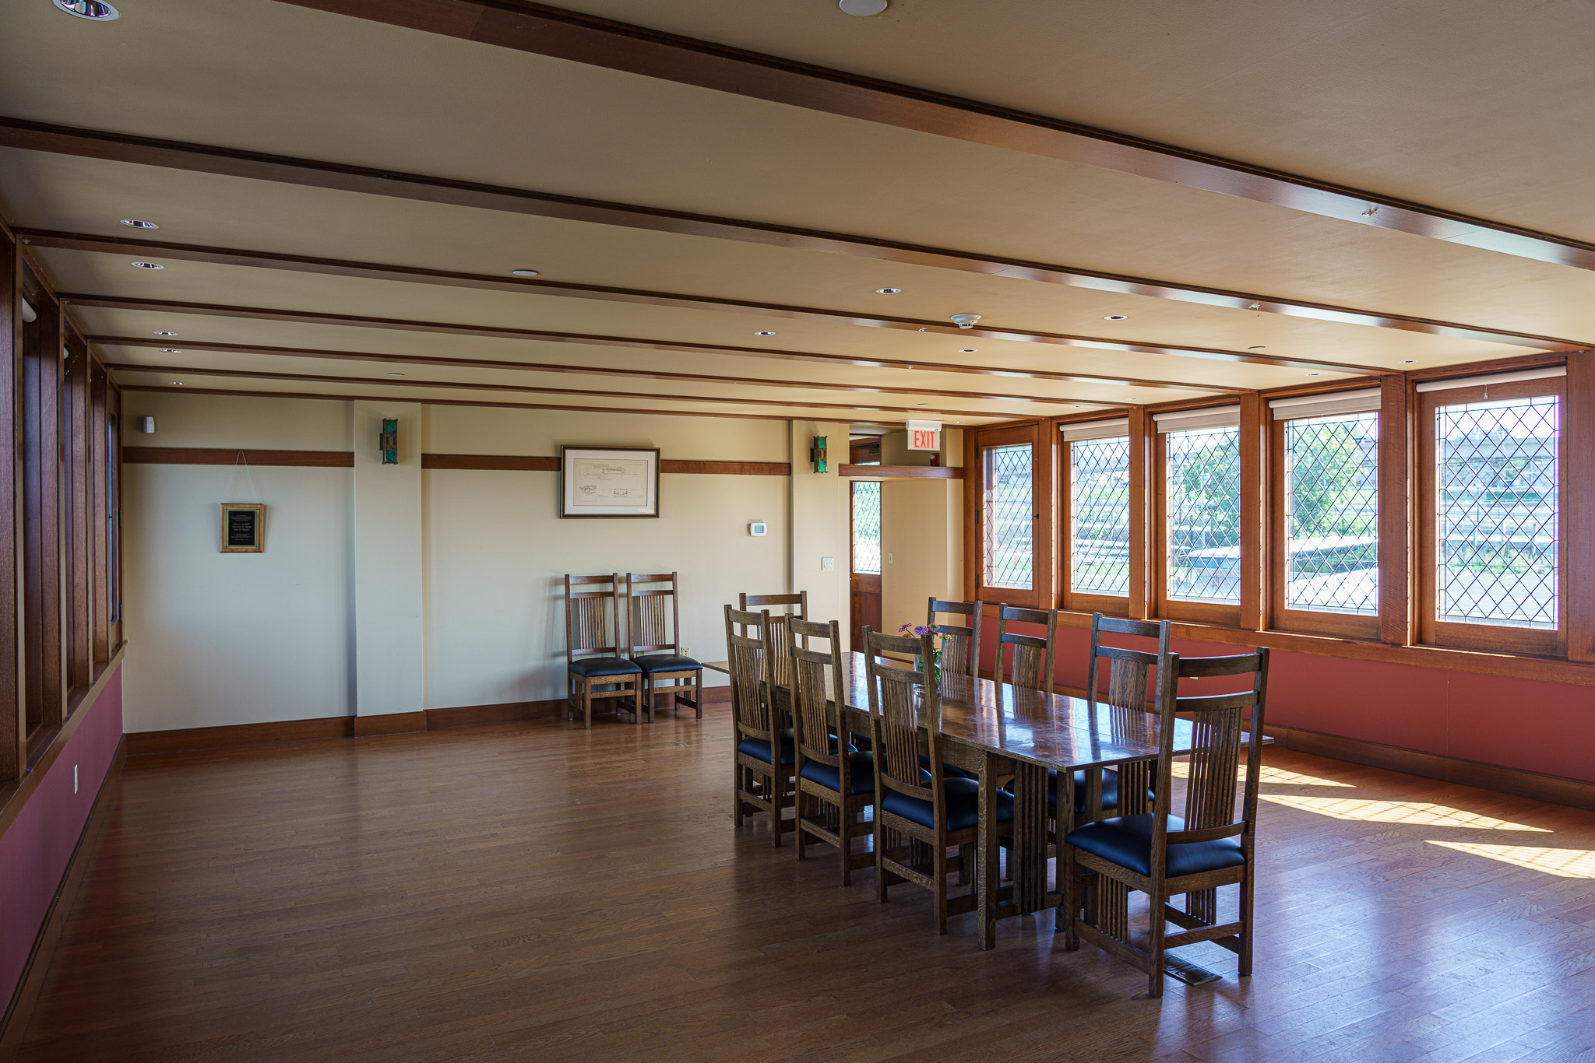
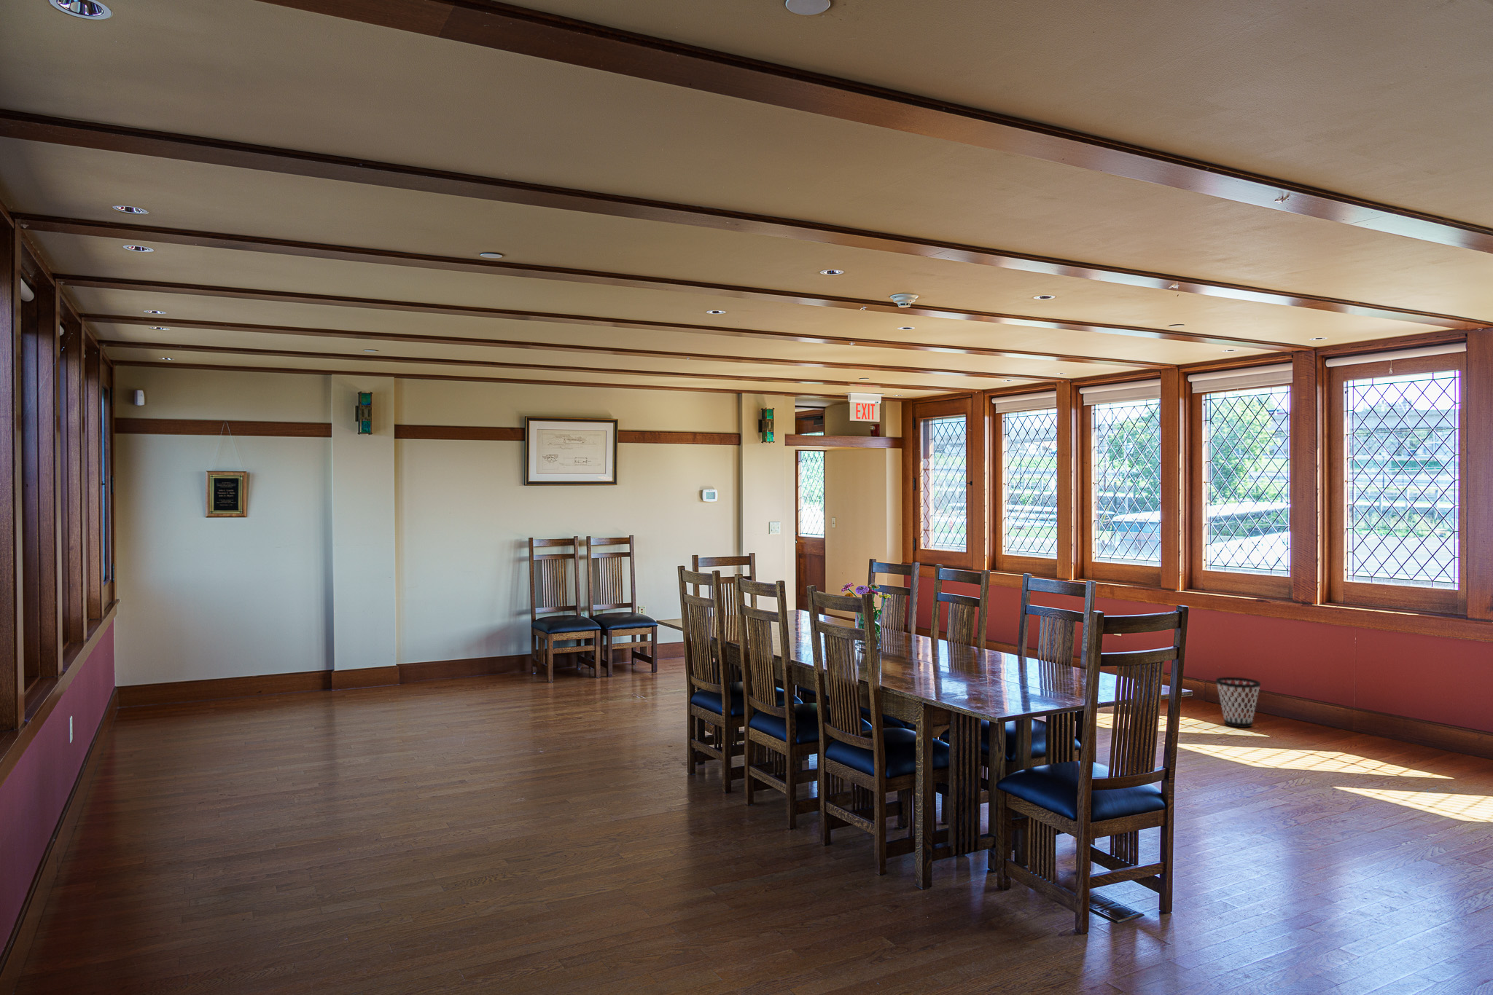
+ wastebasket (1238, 702)
